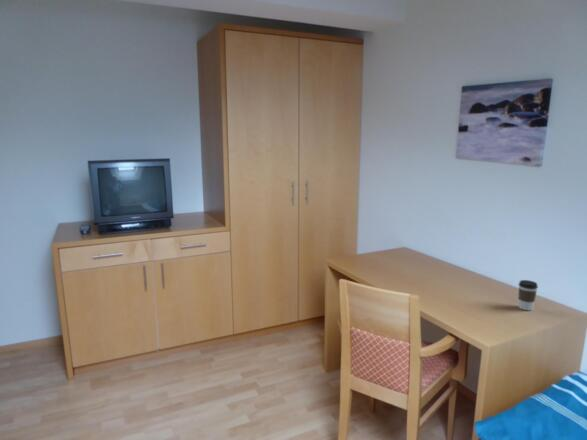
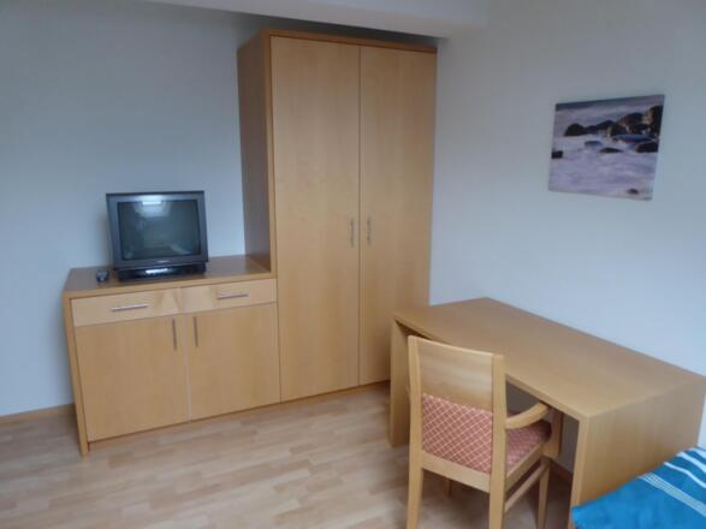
- coffee cup (526, 295)
